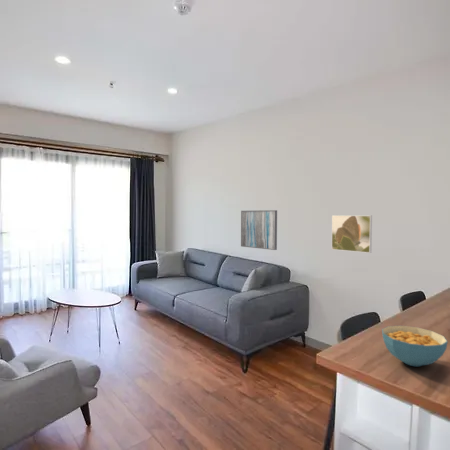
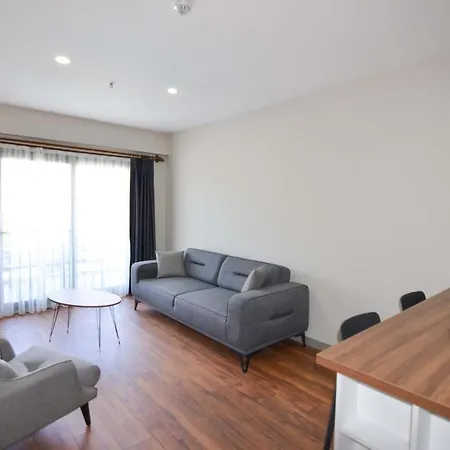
- wall art (258, 229)
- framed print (350, 233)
- cereal bowl (412, 348)
